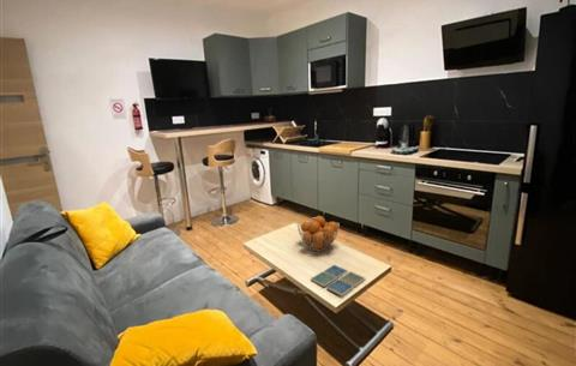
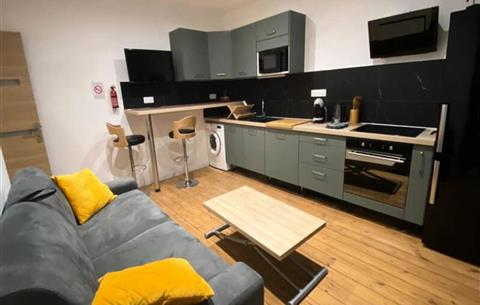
- fruit basket (318, 233)
- drink coaster (337, 280)
